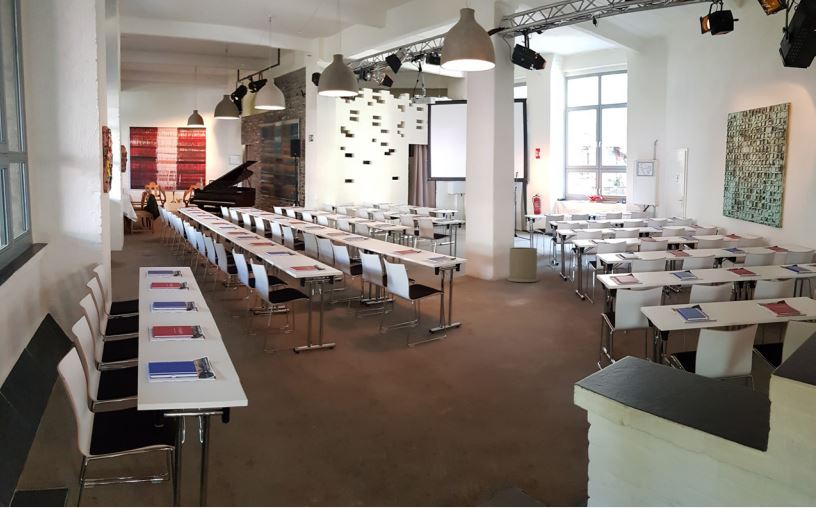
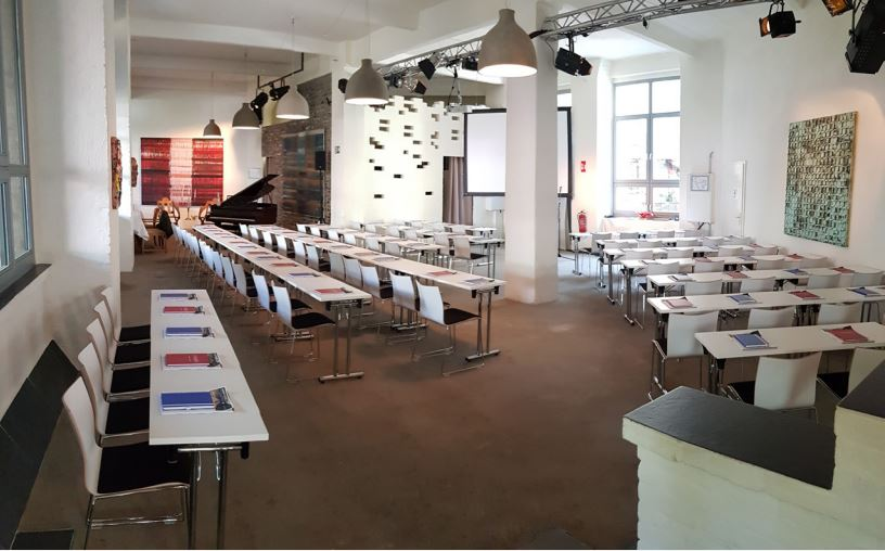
- trash can (523, 264)
